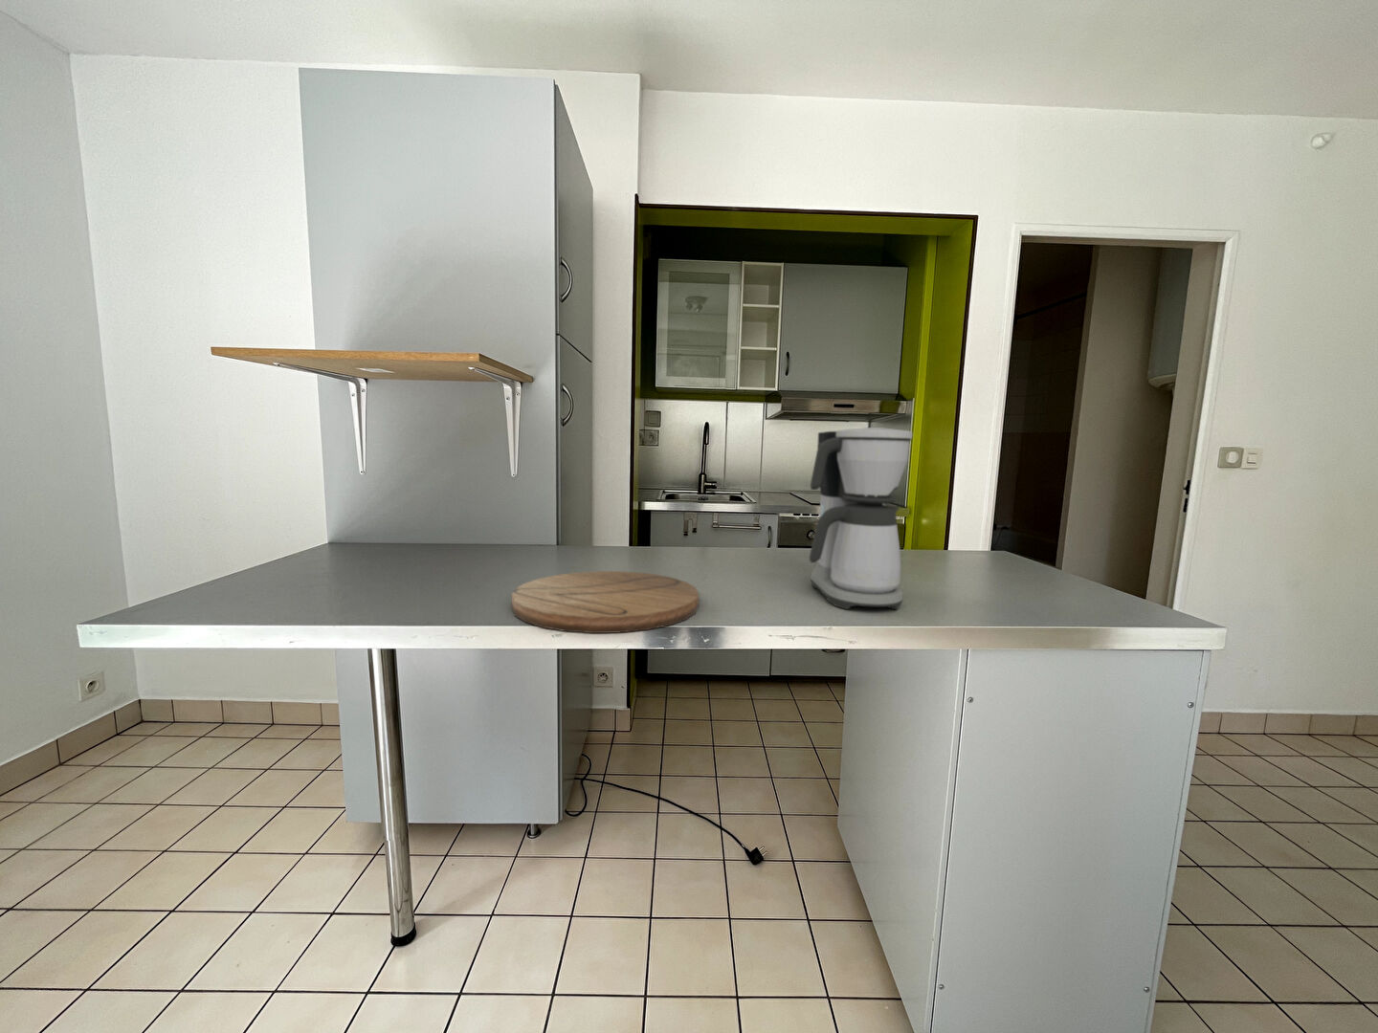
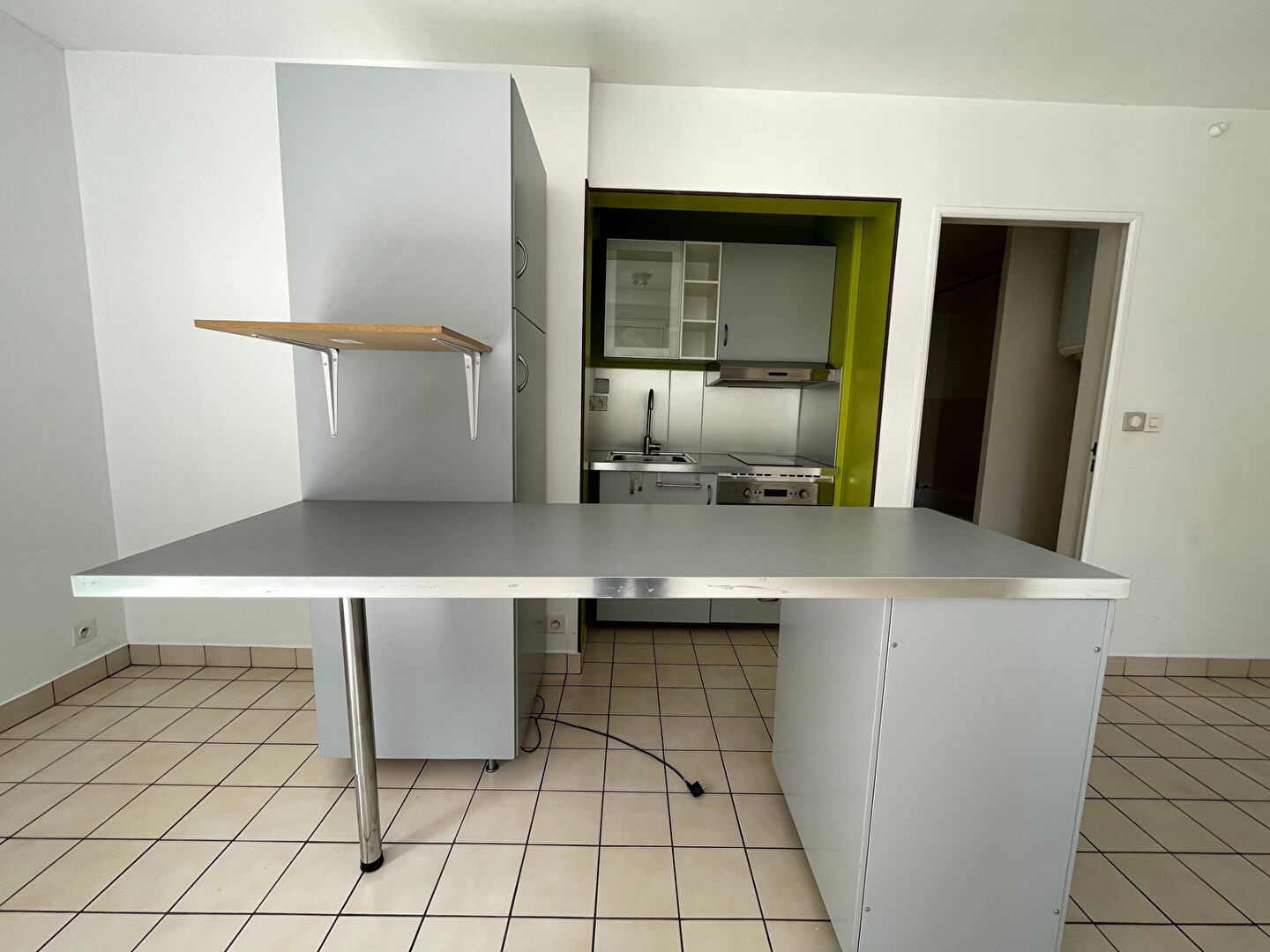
- coffee maker (847, 512)
- cutting board (607, 597)
